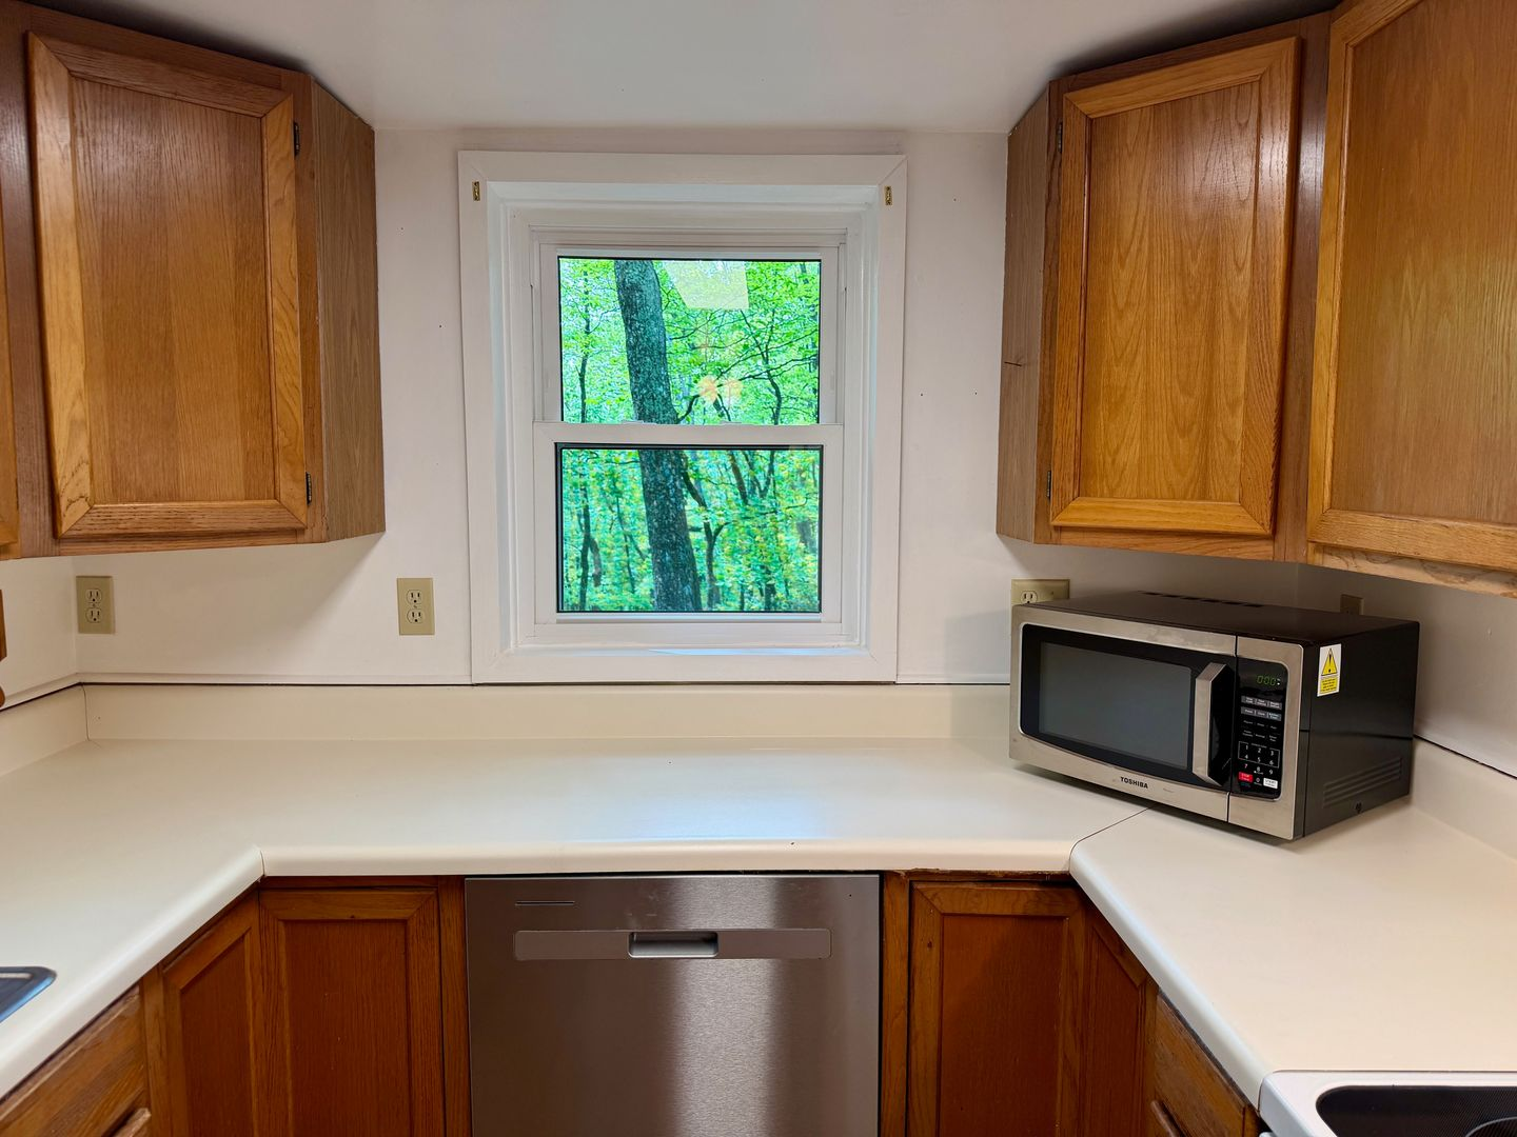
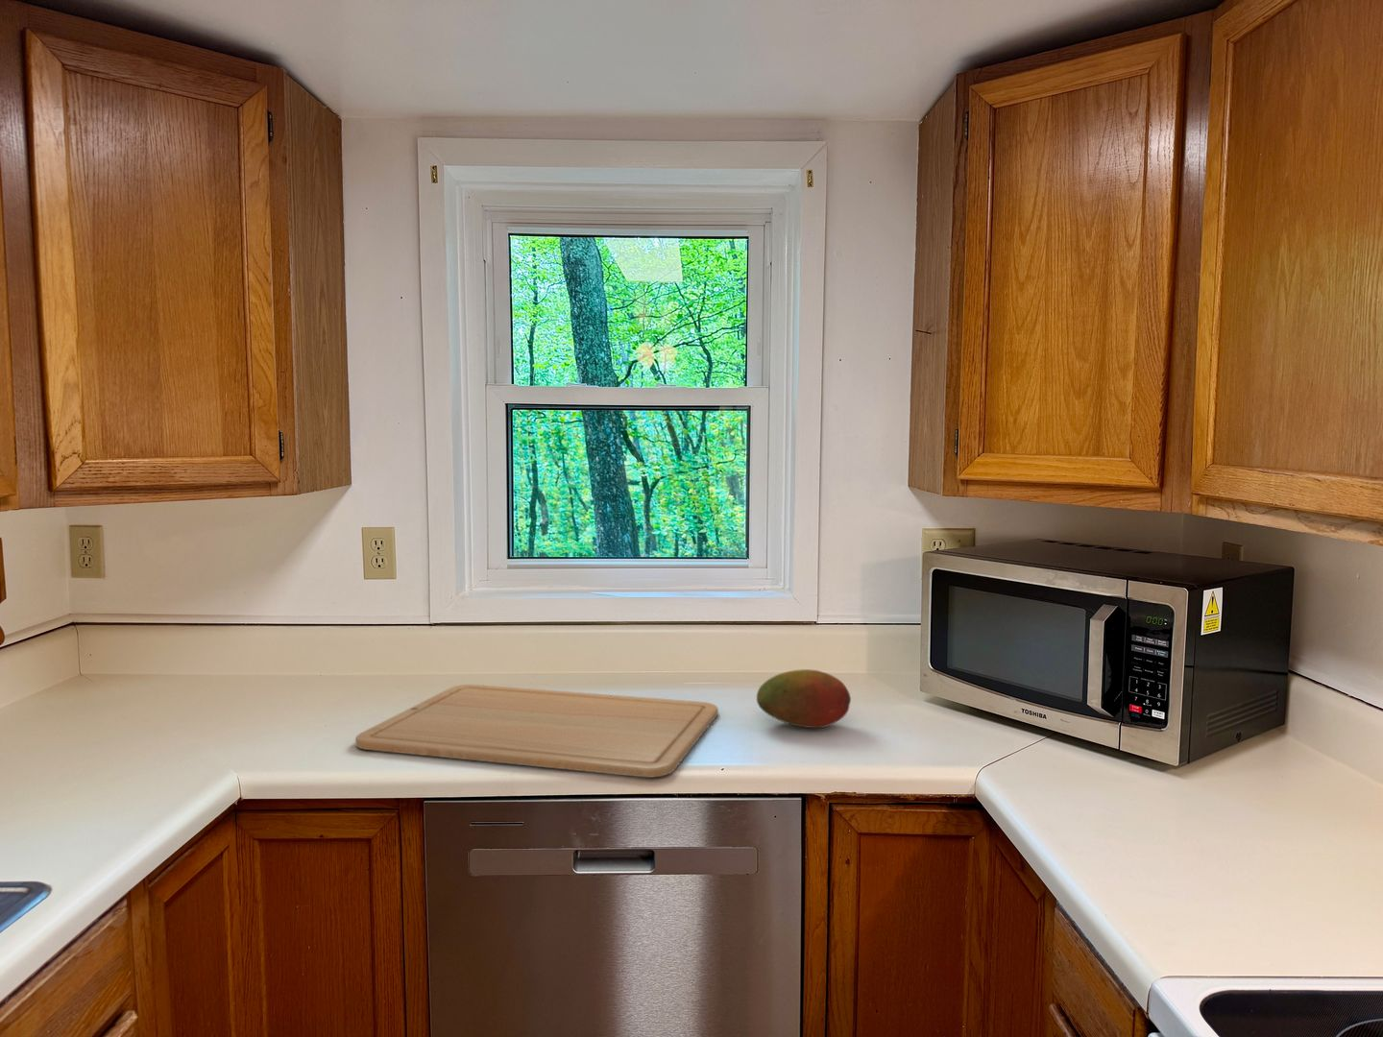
+ chopping board (547, 723)
+ fruit (803, 698)
